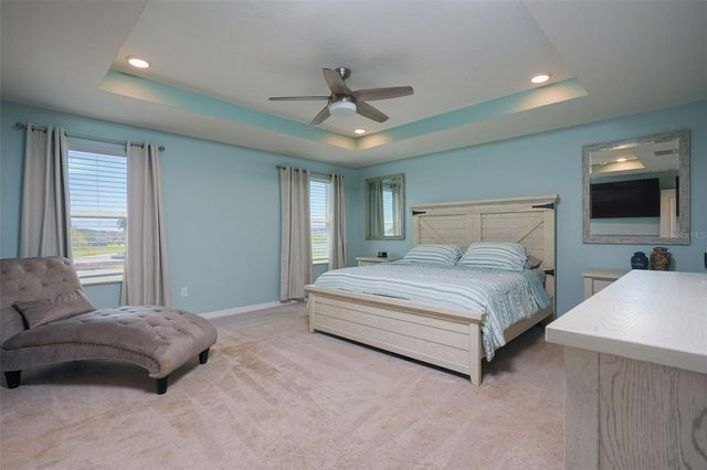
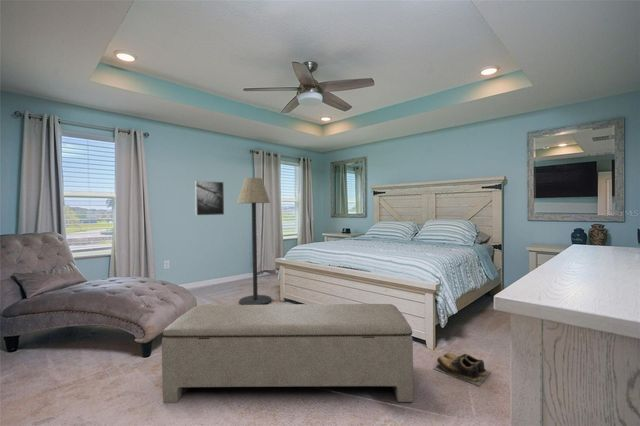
+ floor lamp (254, 240)
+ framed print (210, 198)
+ bench (290, 347)
+ shoes (461, 363)
